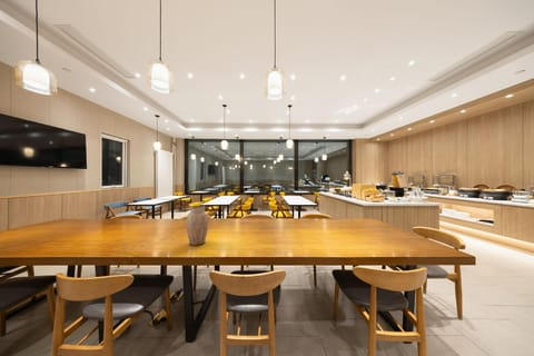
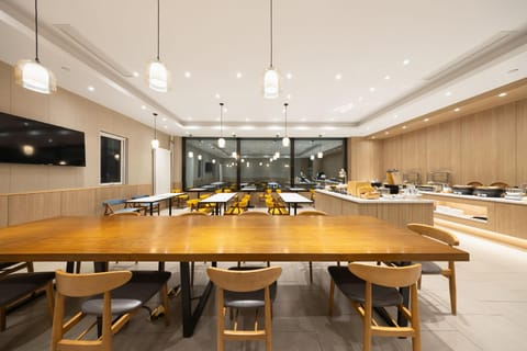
- vase (197, 224)
